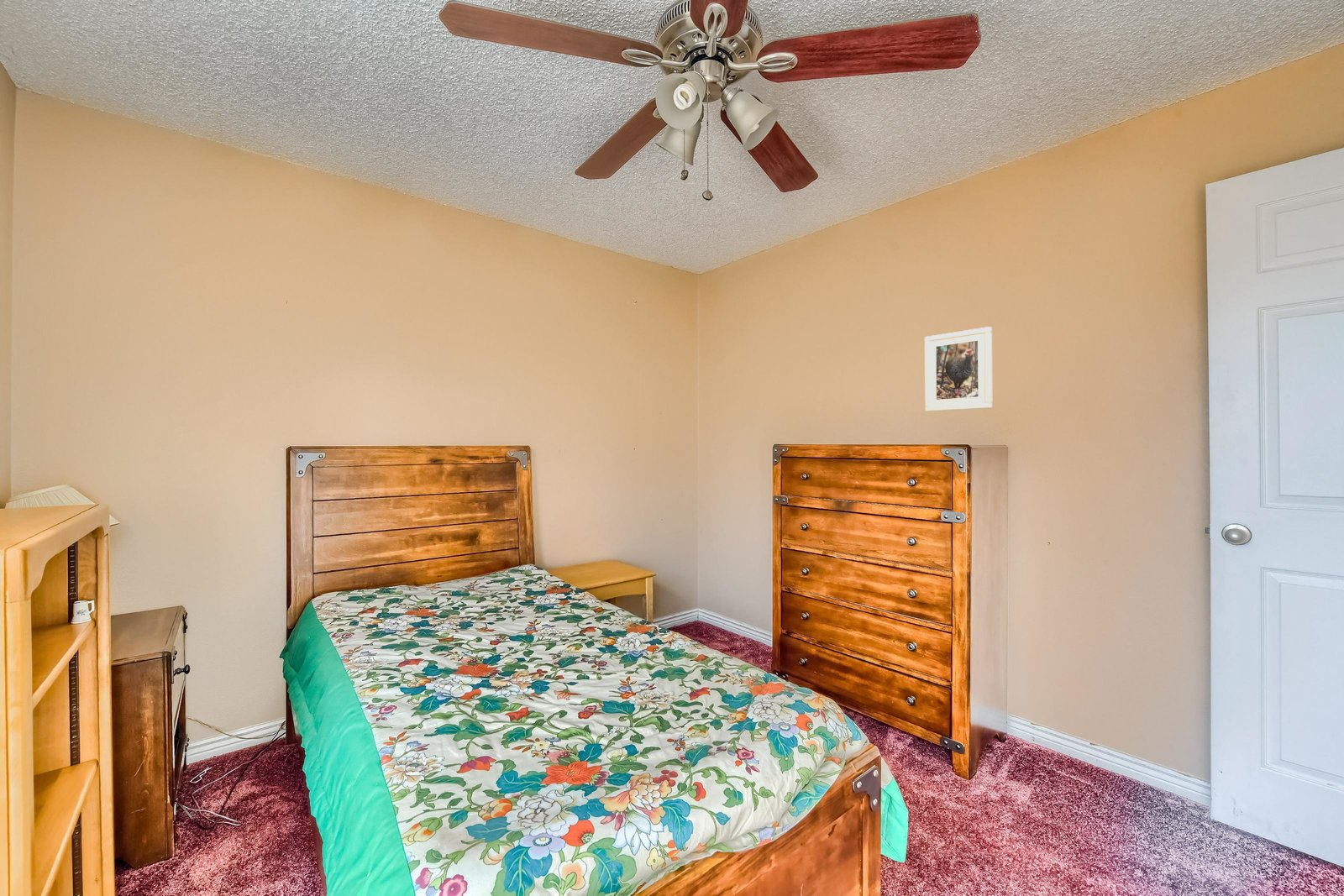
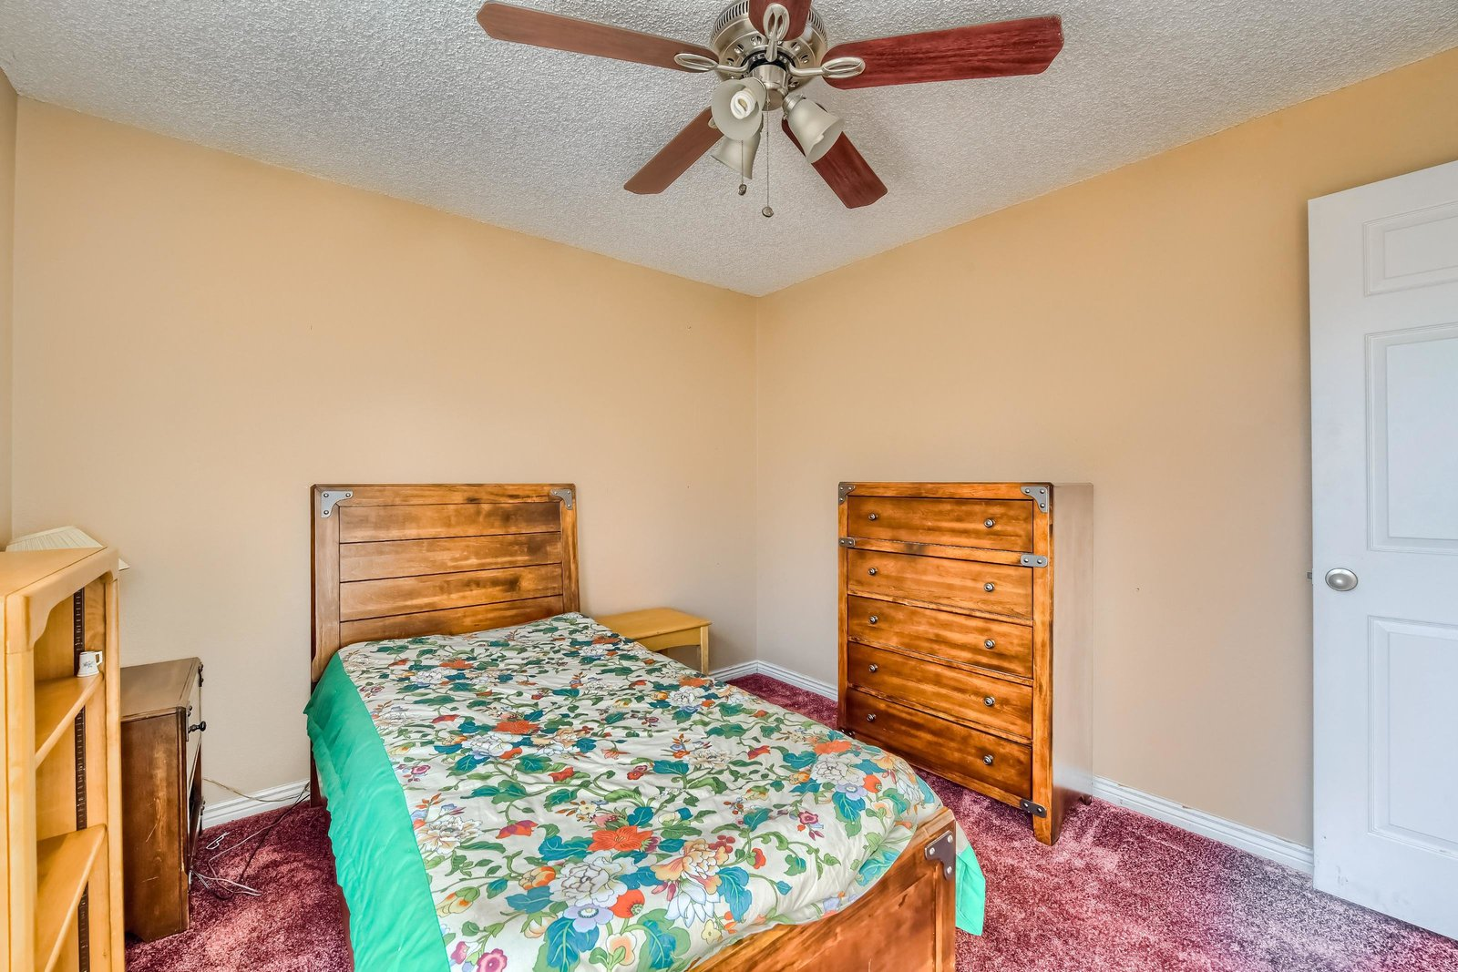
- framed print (957, 370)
